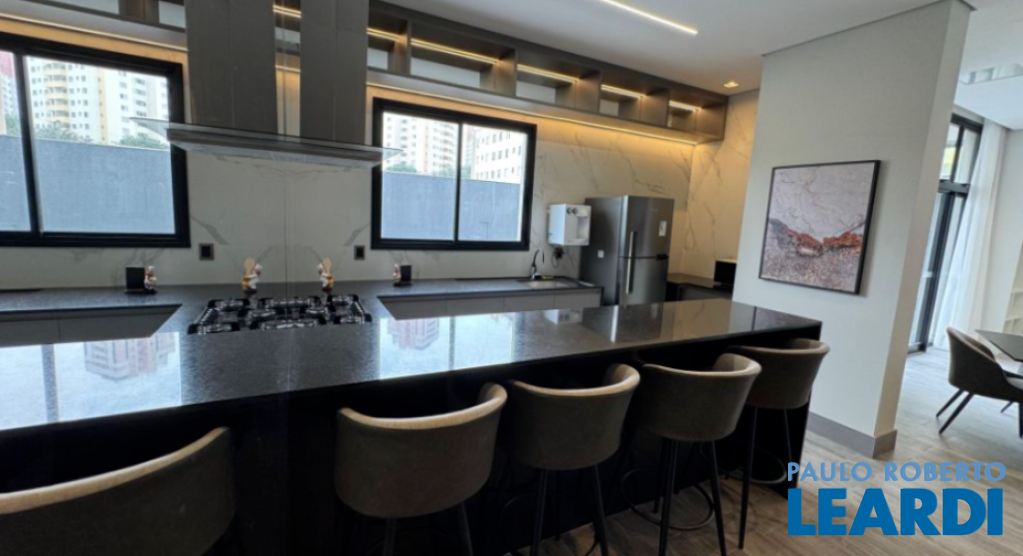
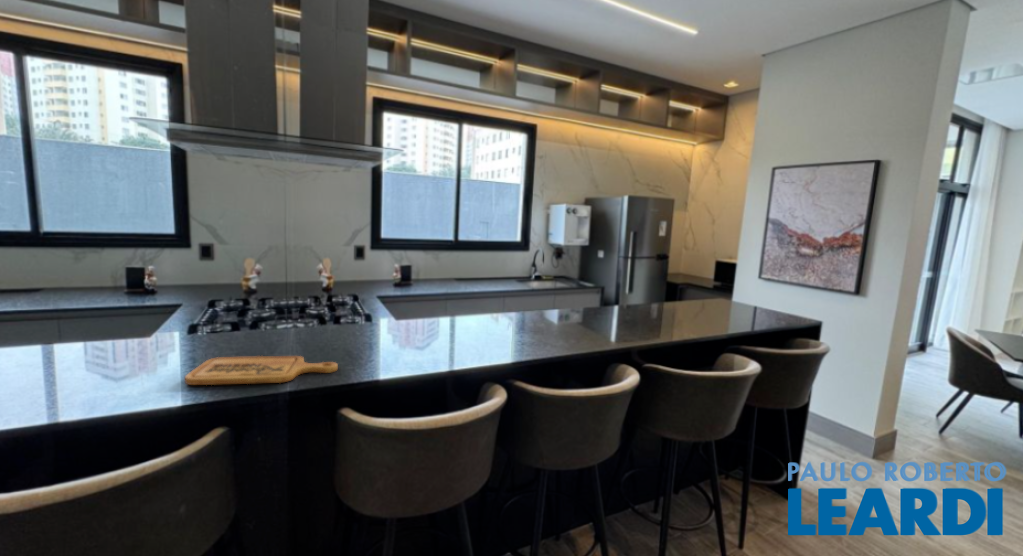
+ cutting board (269, 368)
